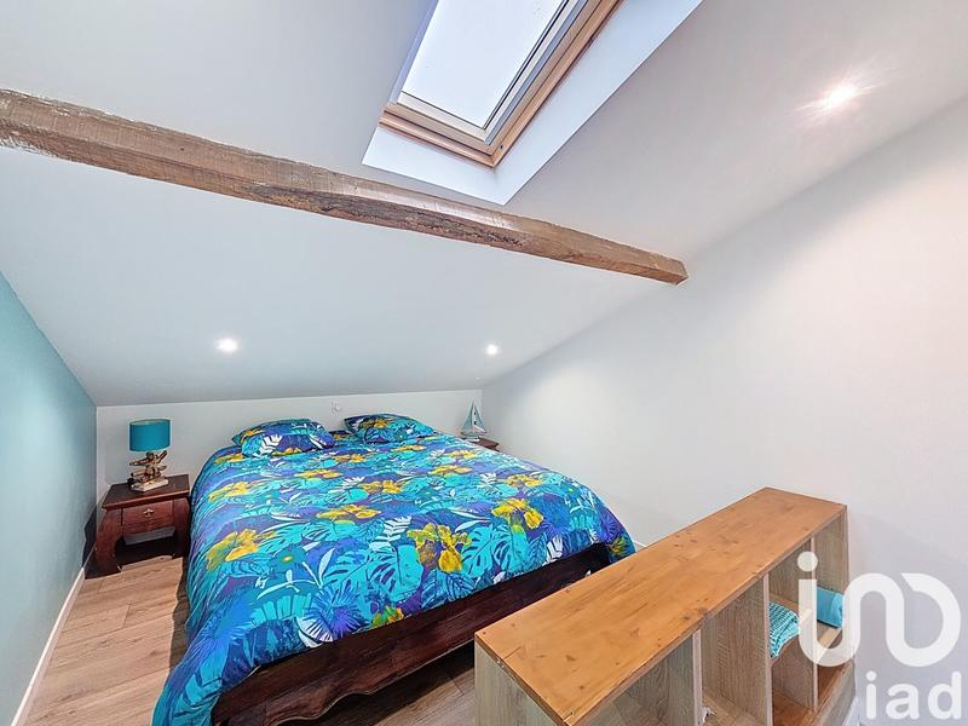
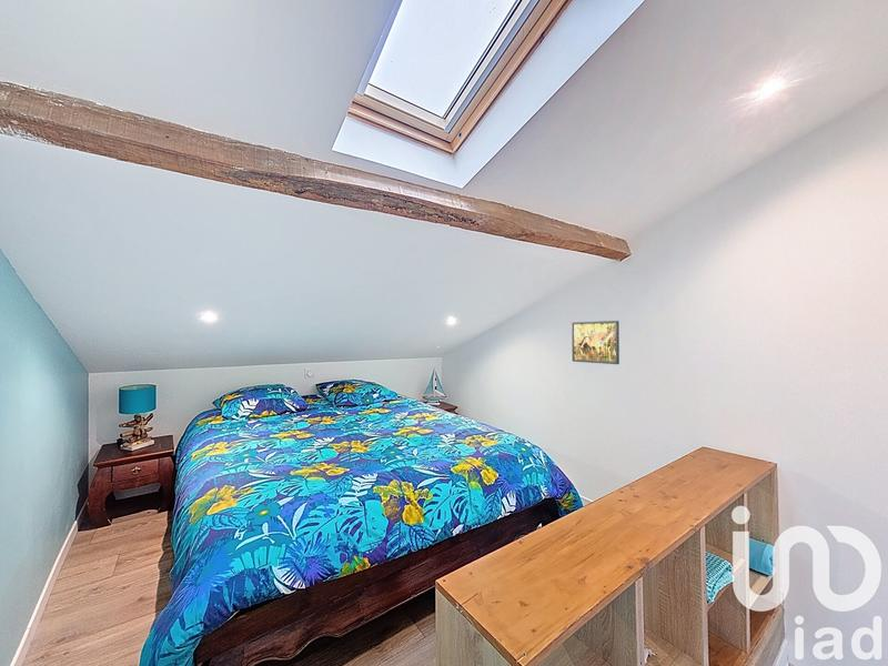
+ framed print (594, 342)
